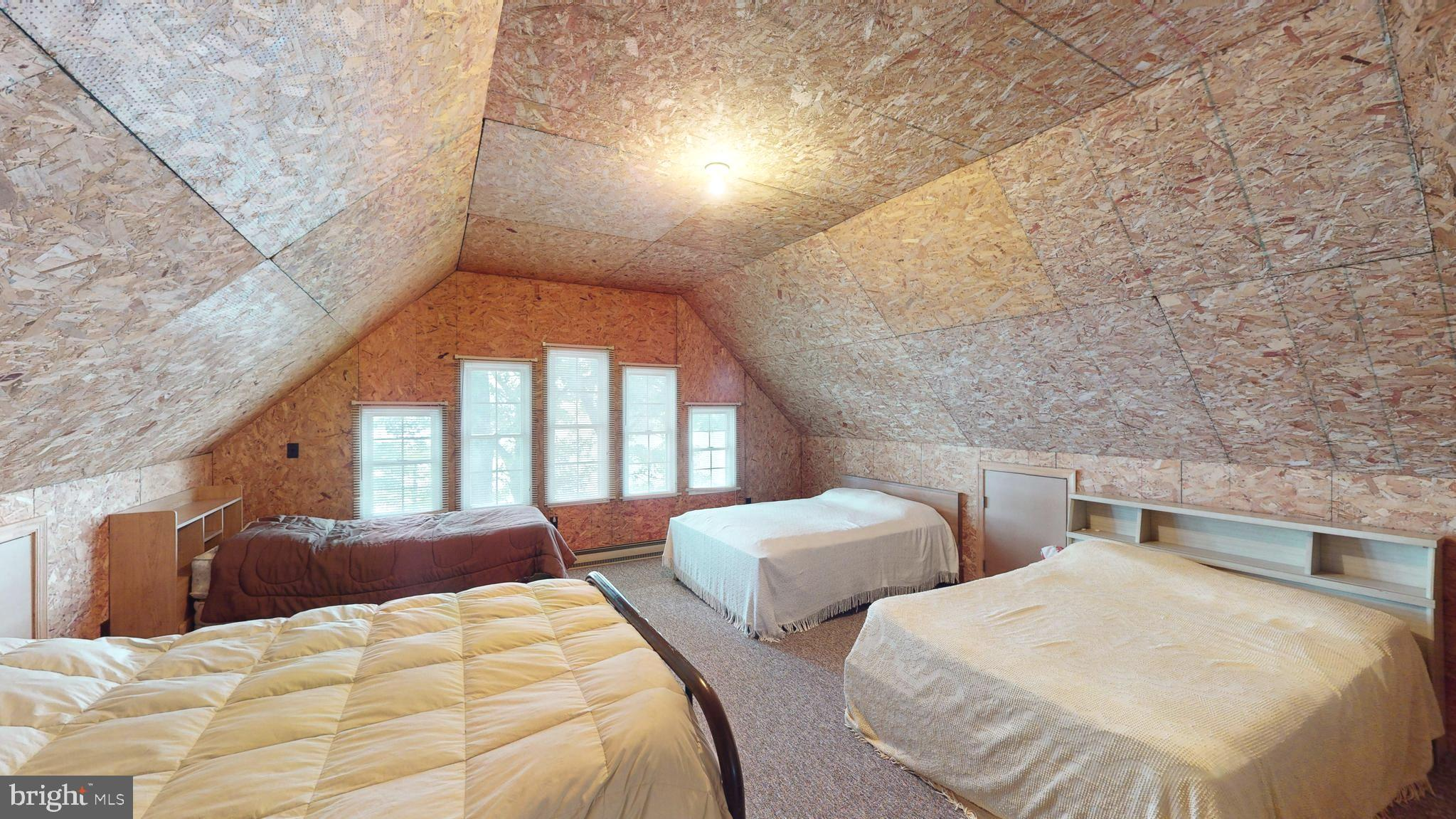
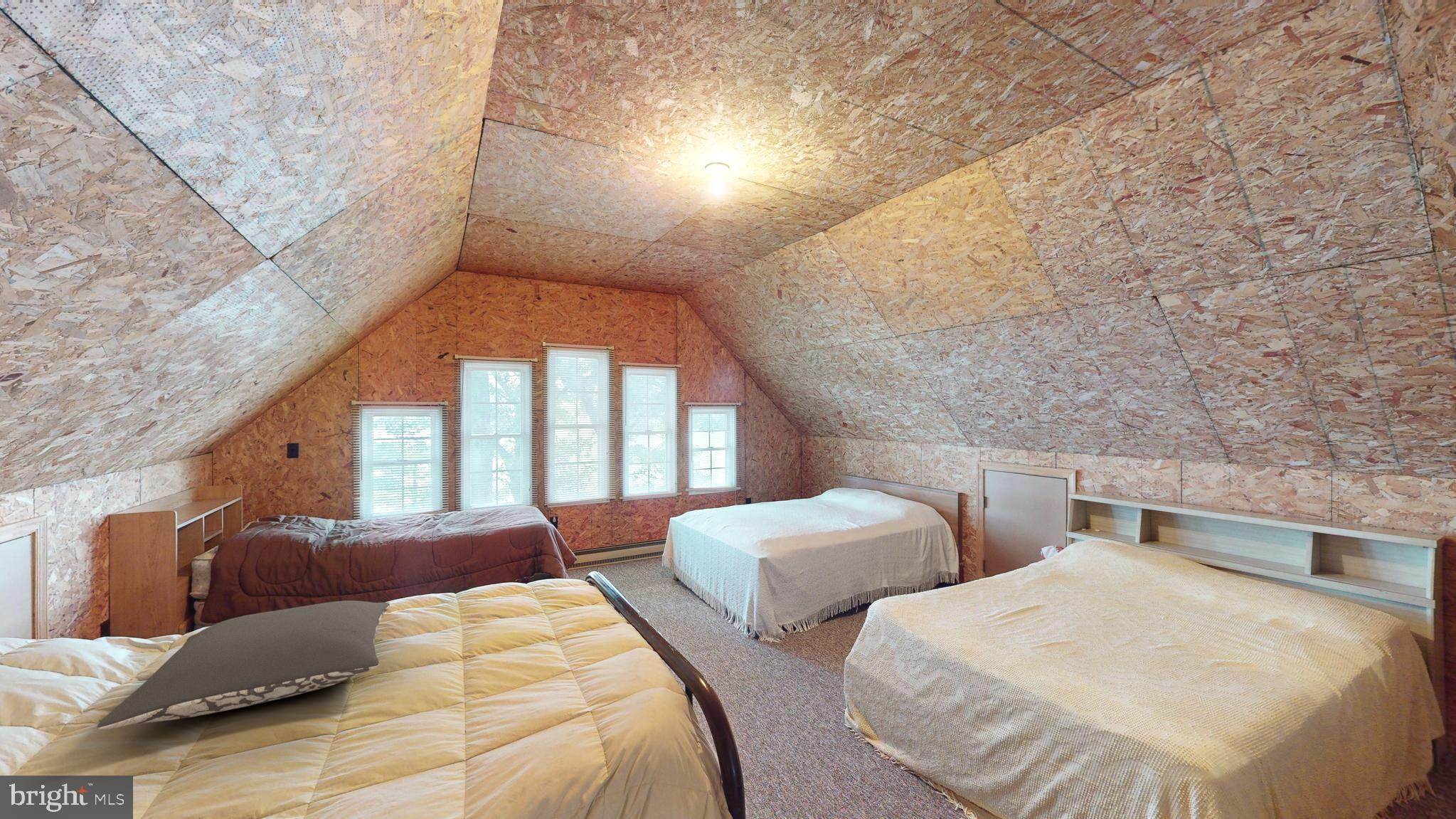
+ pillow (277, 651)
